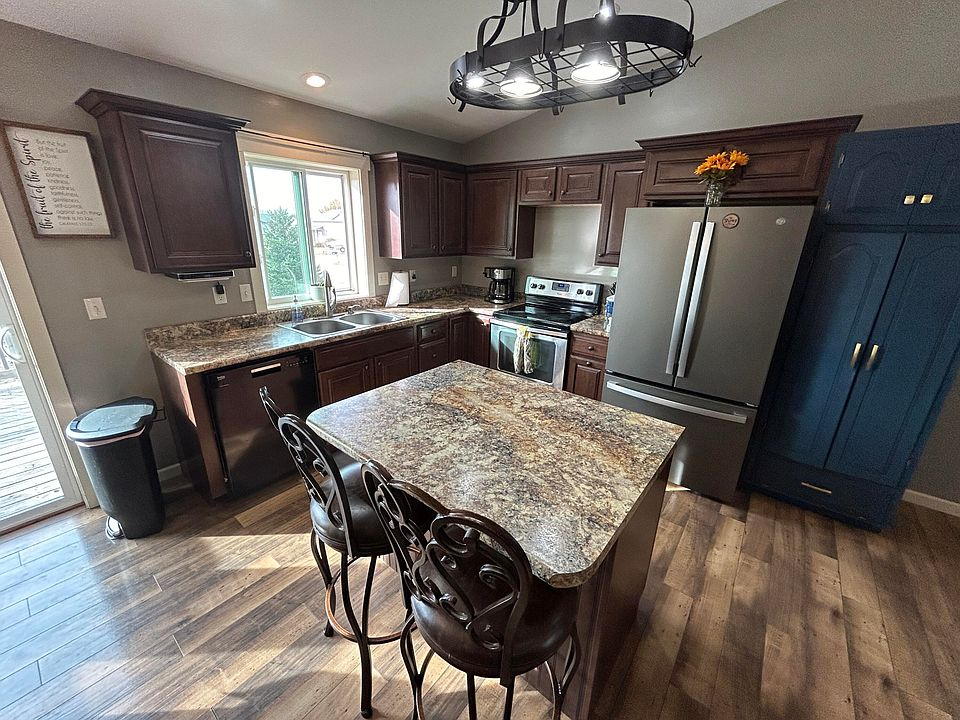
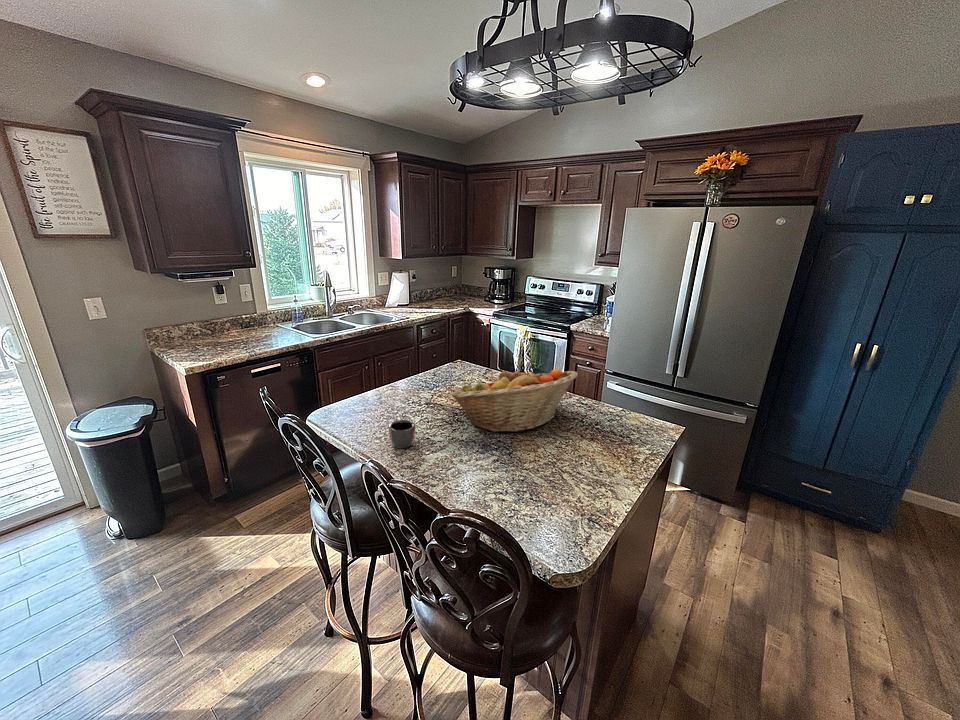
+ mug (402, 432)
+ fruit basket (515, 393)
